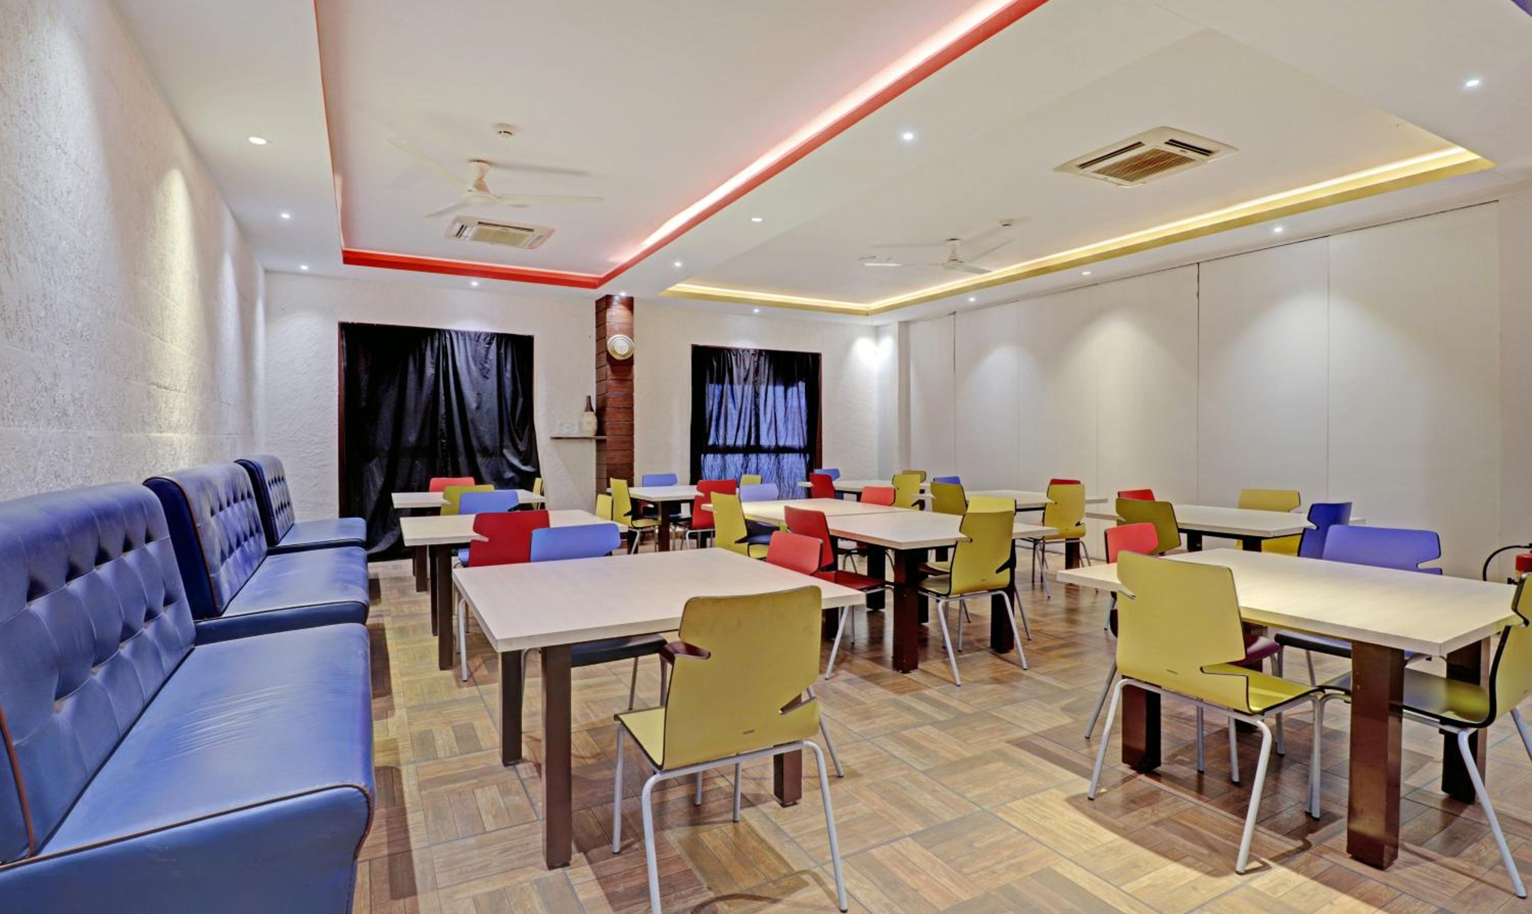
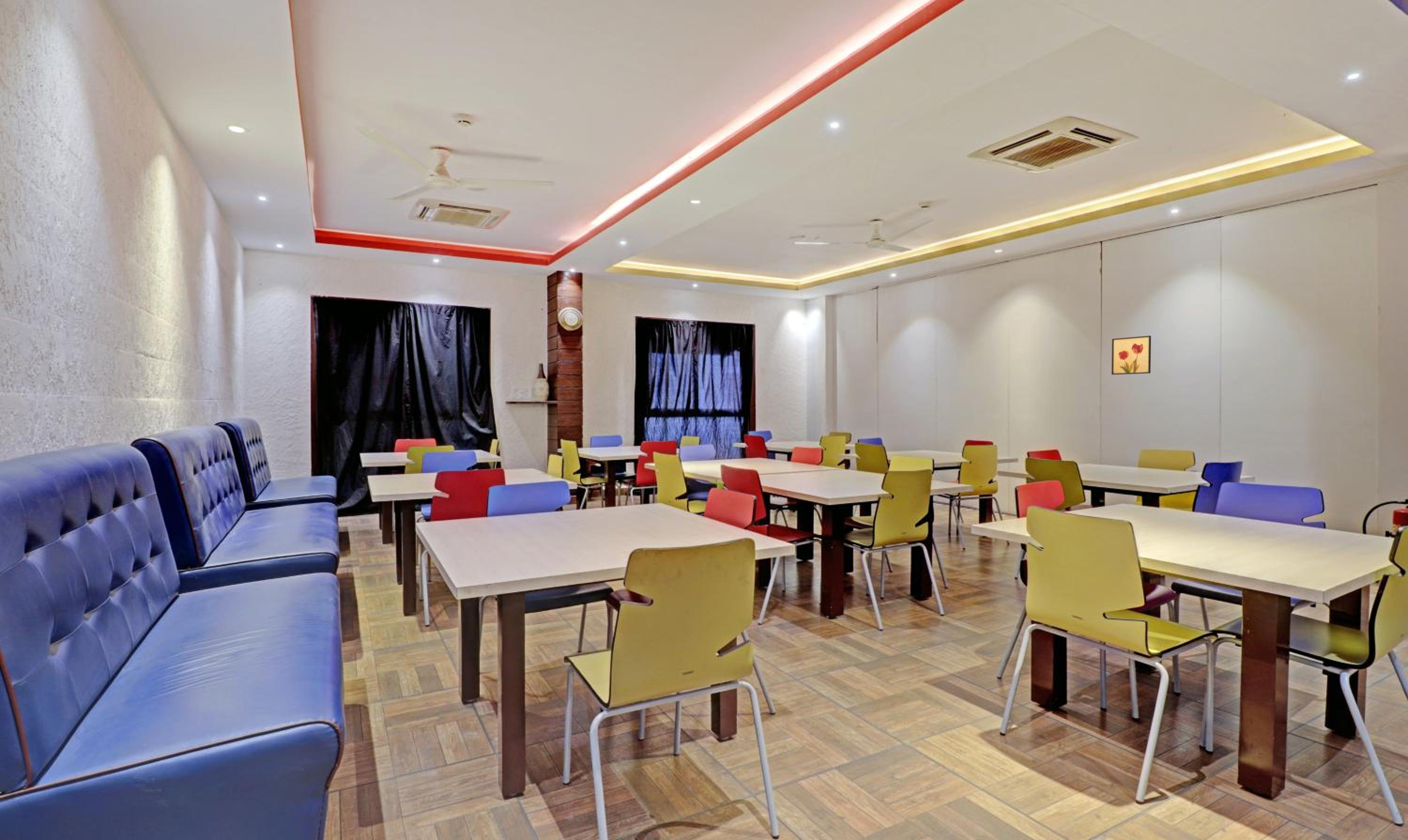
+ wall art (1131, 355)
